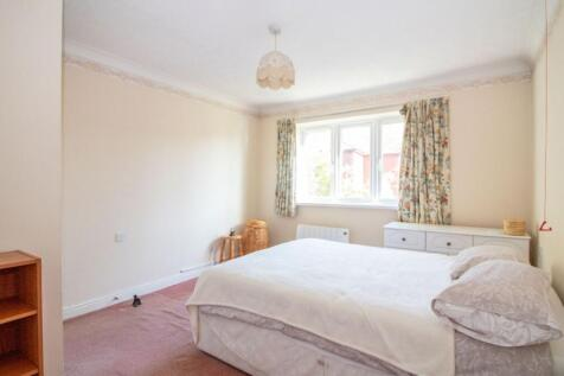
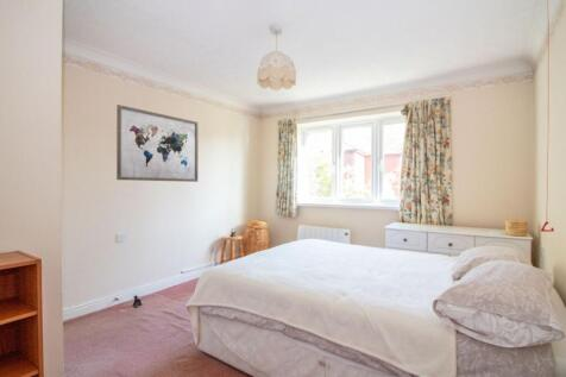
+ wall art (162, 147)
